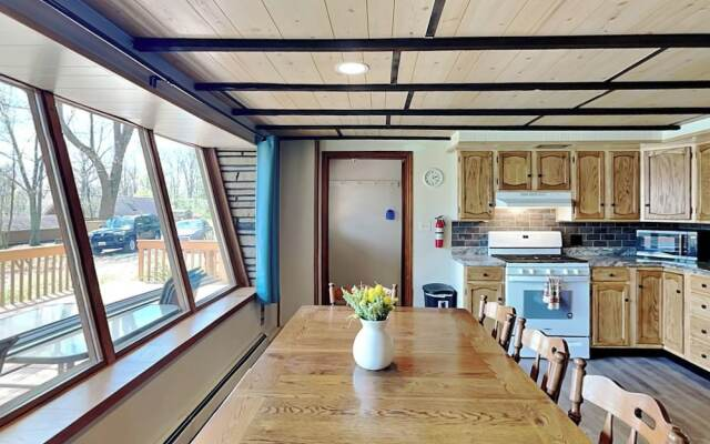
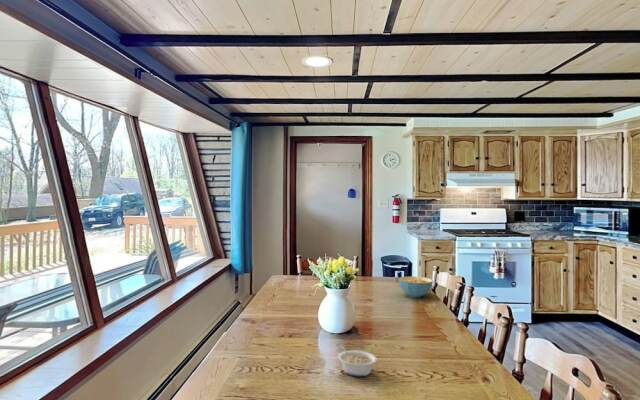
+ legume (355, 362)
+ cereal bowl (415, 287)
